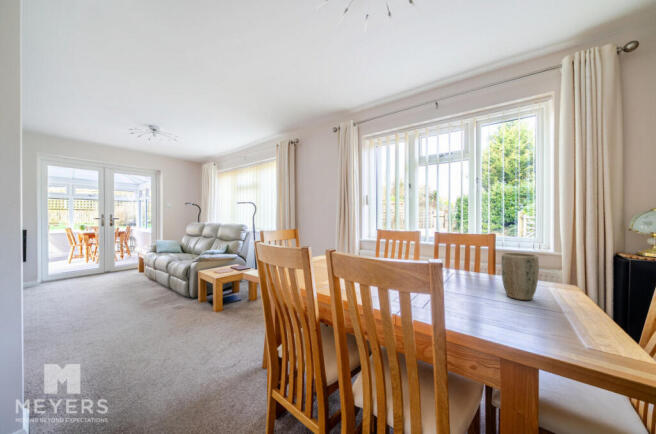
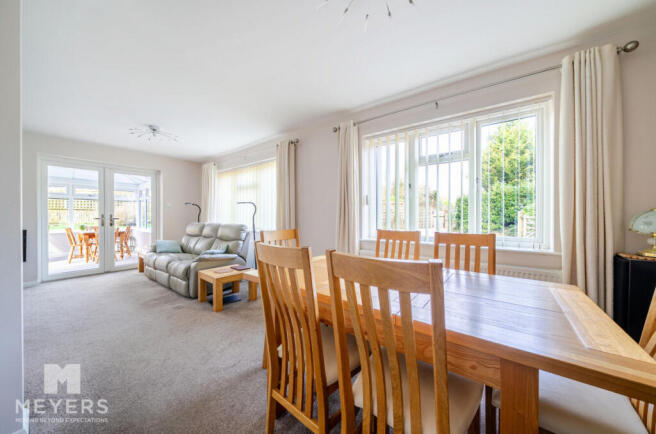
- plant pot (519, 275)
